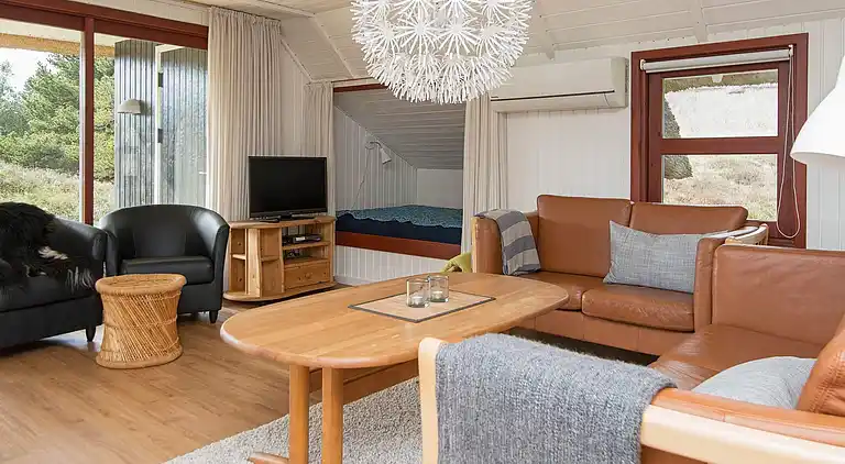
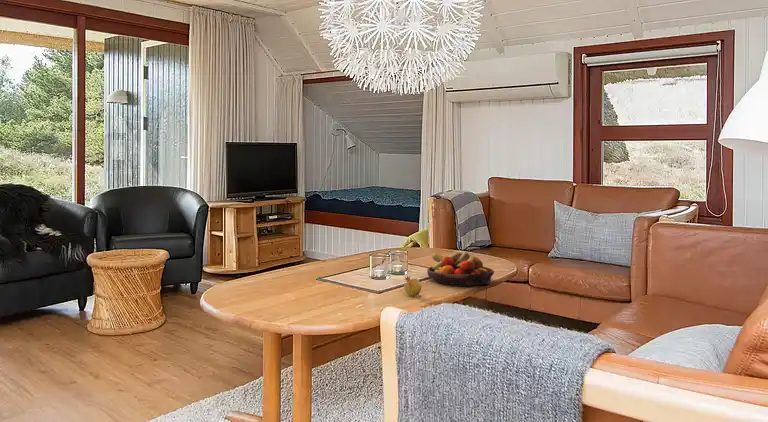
+ fruit (412, 286)
+ fruit bowl (459, 266)
